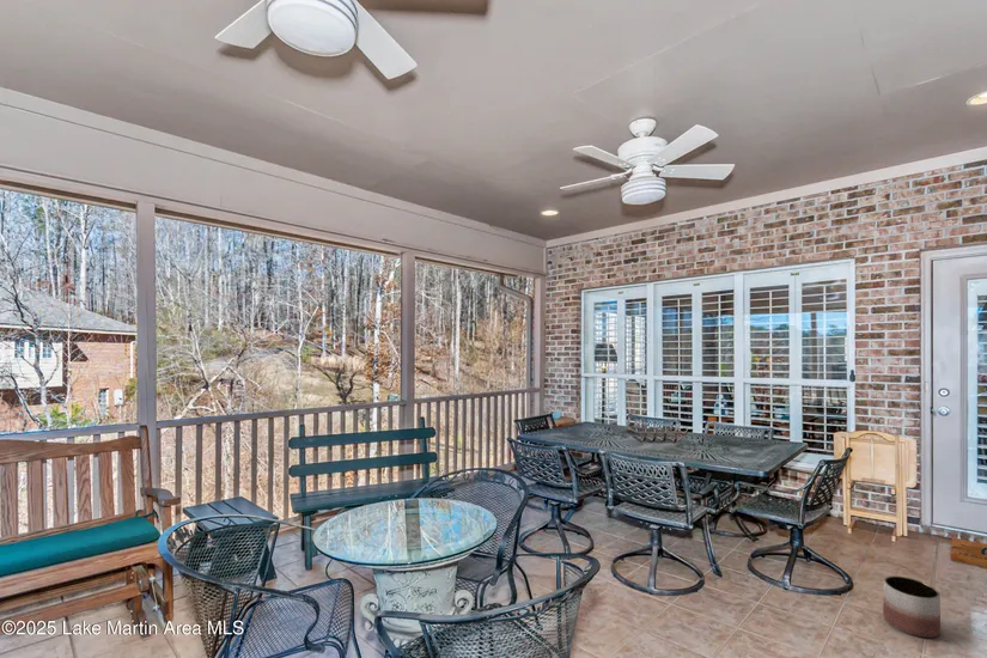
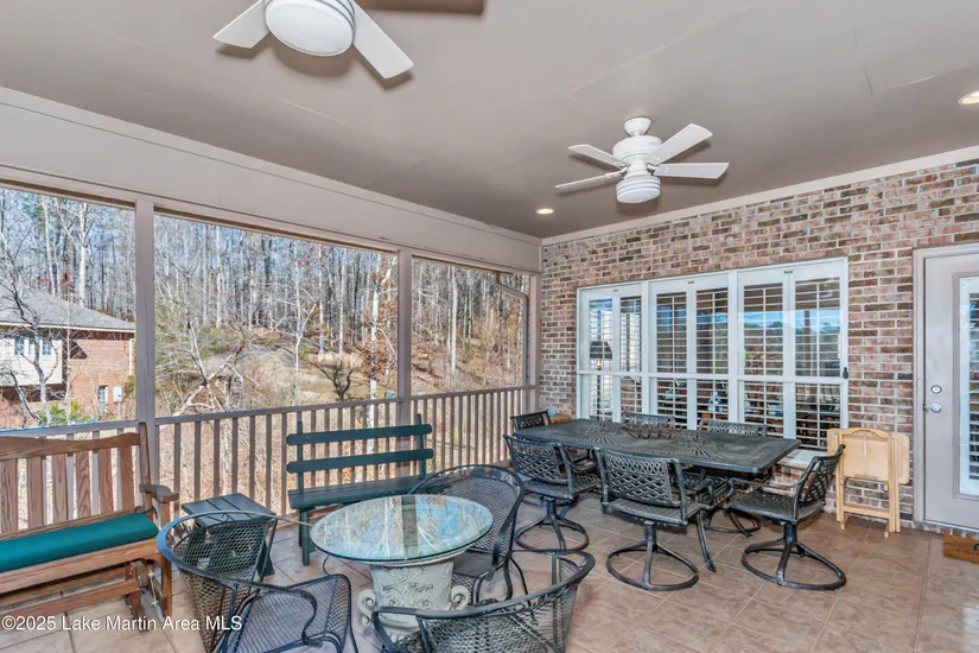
- planter (910, 605)
